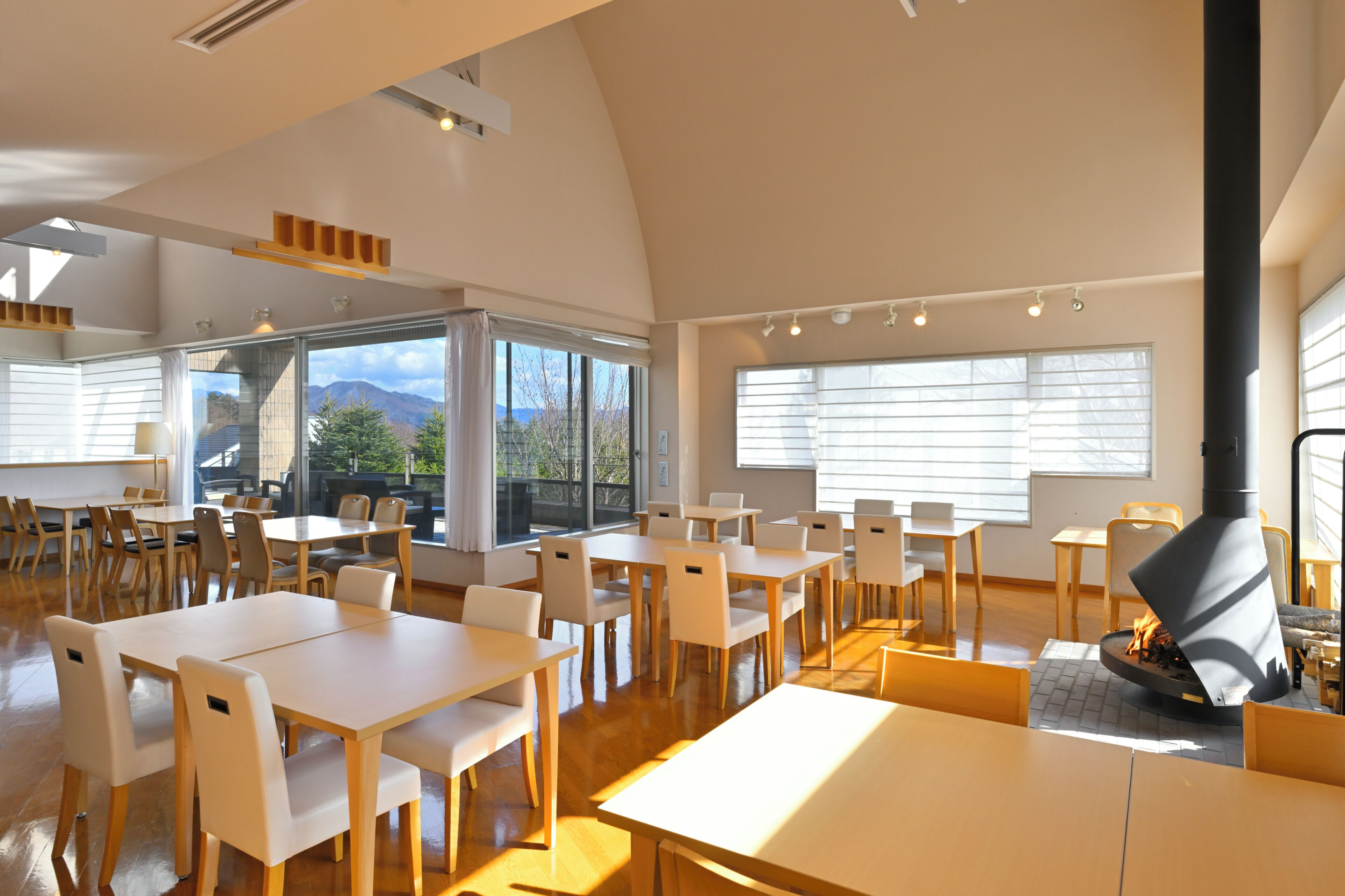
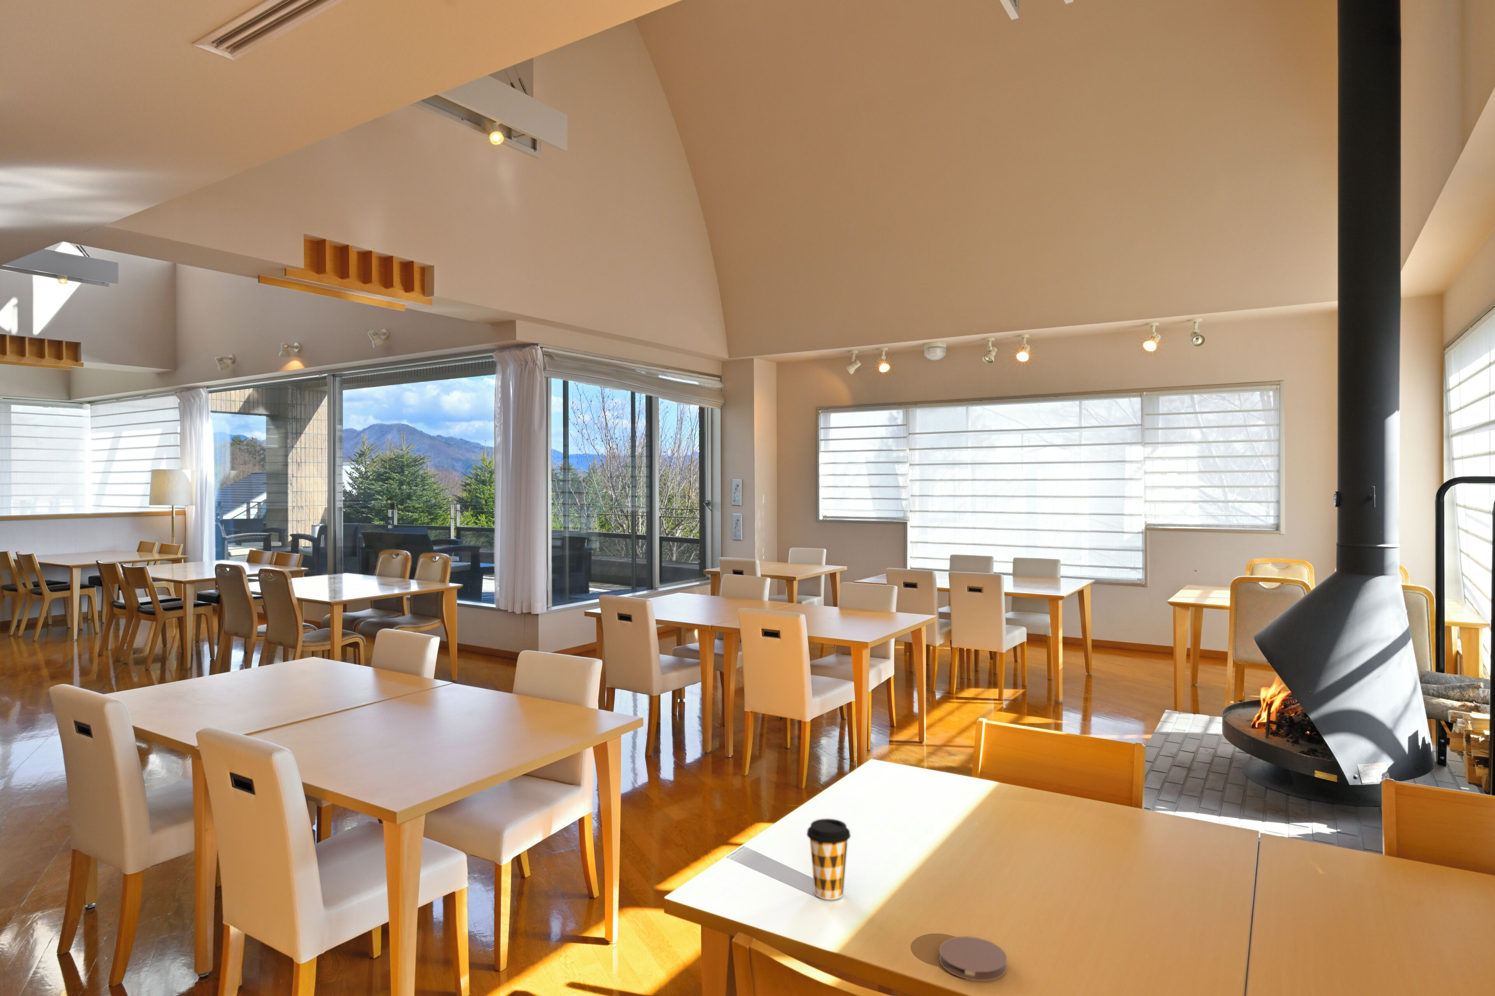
+ coffee cup (828, 859)
+ coaster (973, 958)
